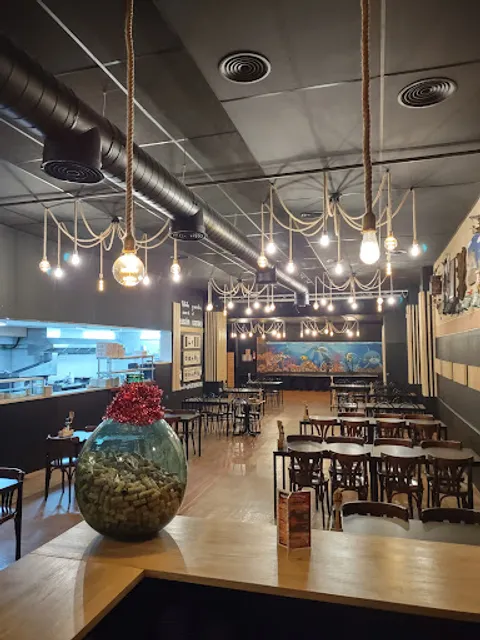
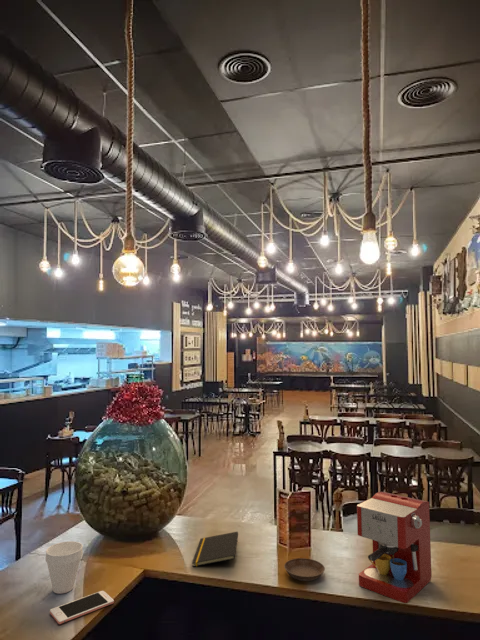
+ coffee maker (394, 541)
+ notepad (216, 548)
+ cup (64, 568)
+ cell phone (82, 606)
+ saucer (304, 570)
